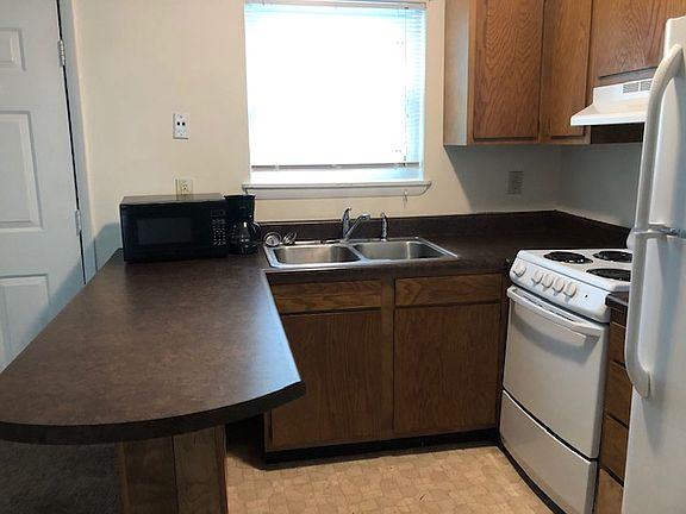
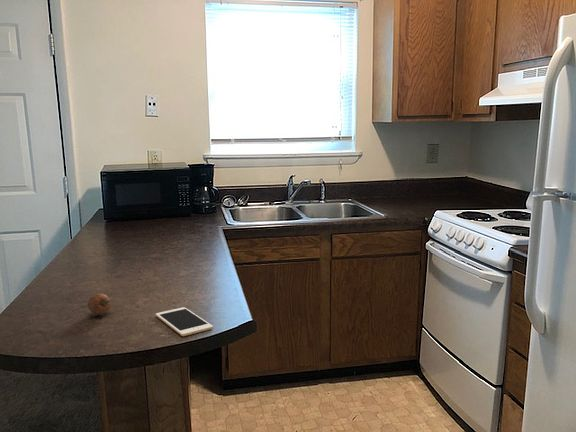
+ pumpkin (101, 304)
+ cell phone (183, 320)
